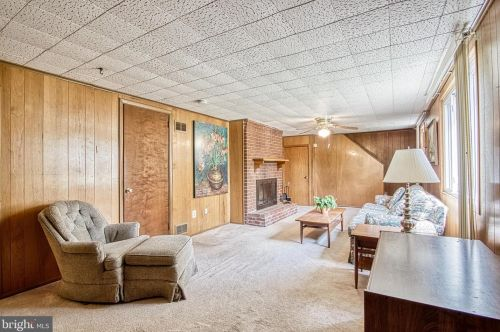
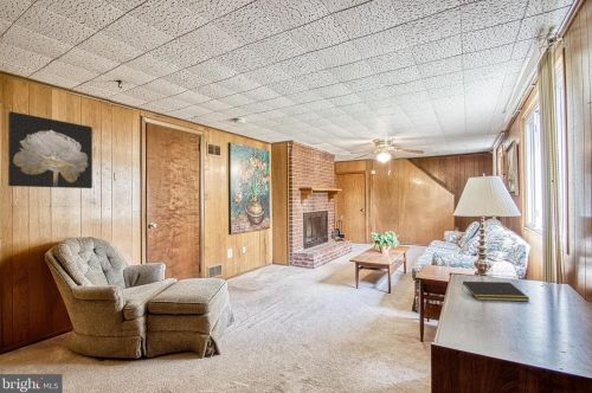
+ wall art (53, 153)
+ notepad (494, 290)
